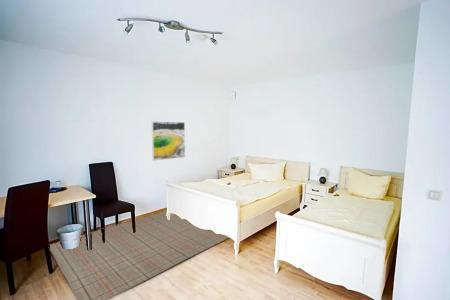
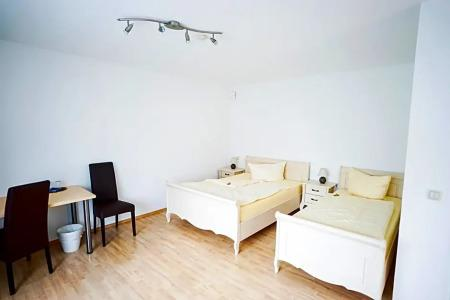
- rug (164, 233)
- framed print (169, 140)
